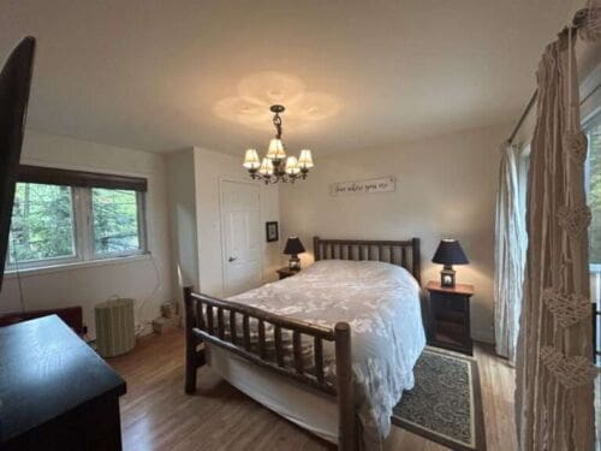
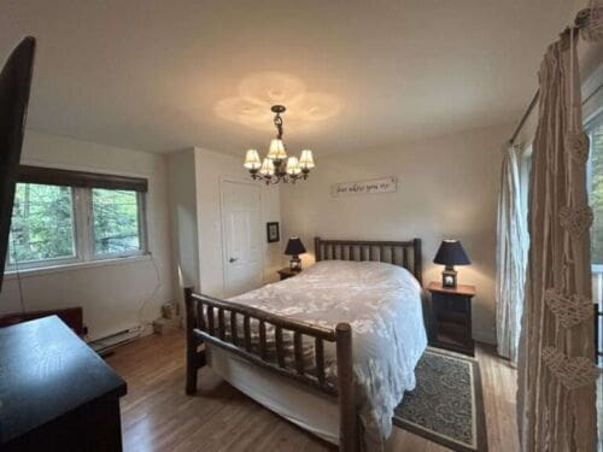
- laundry hamper (115, 322)
